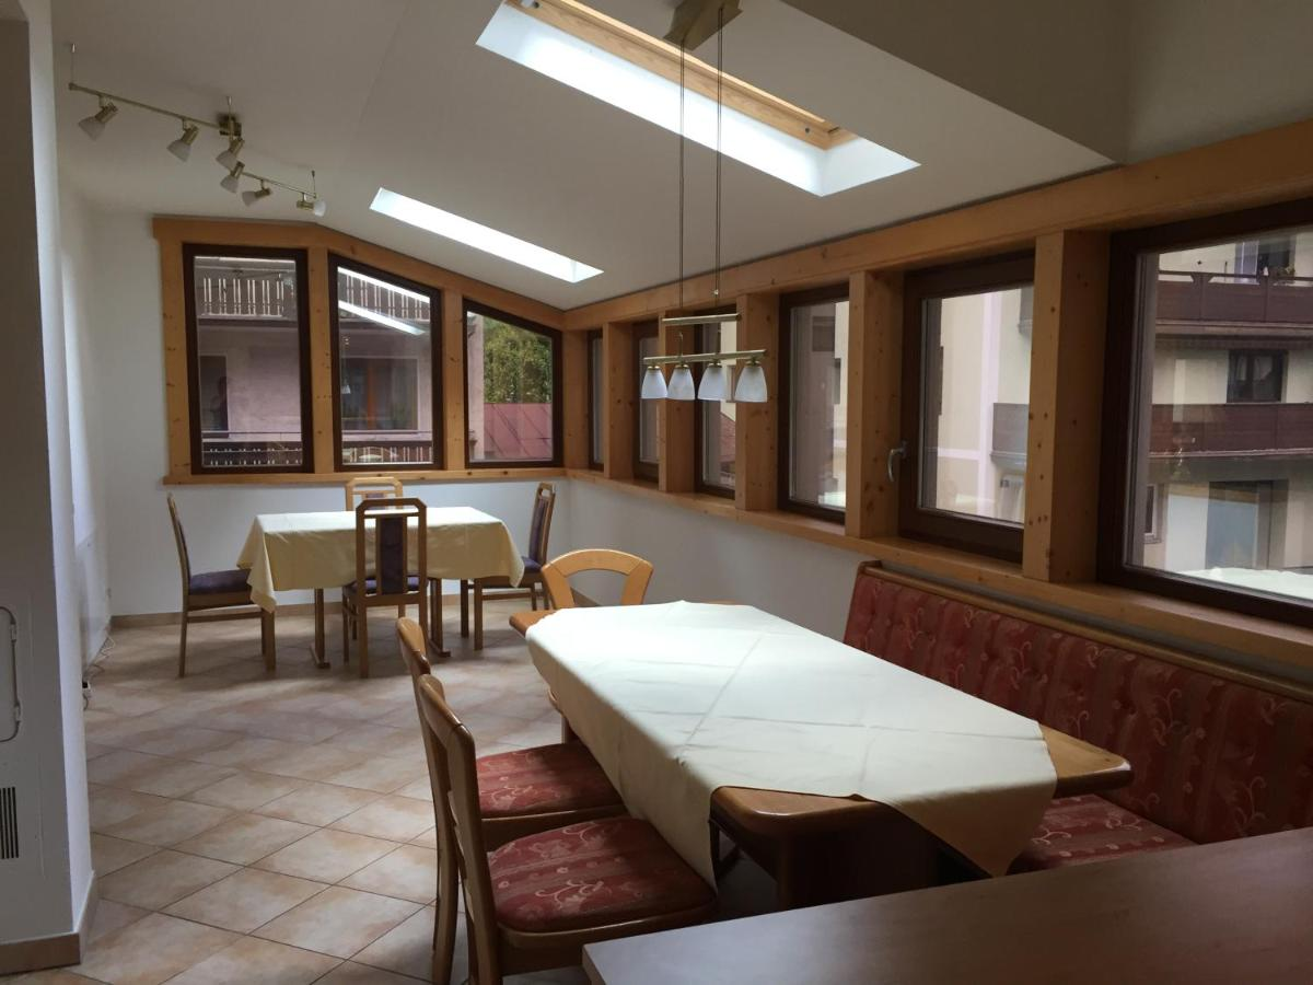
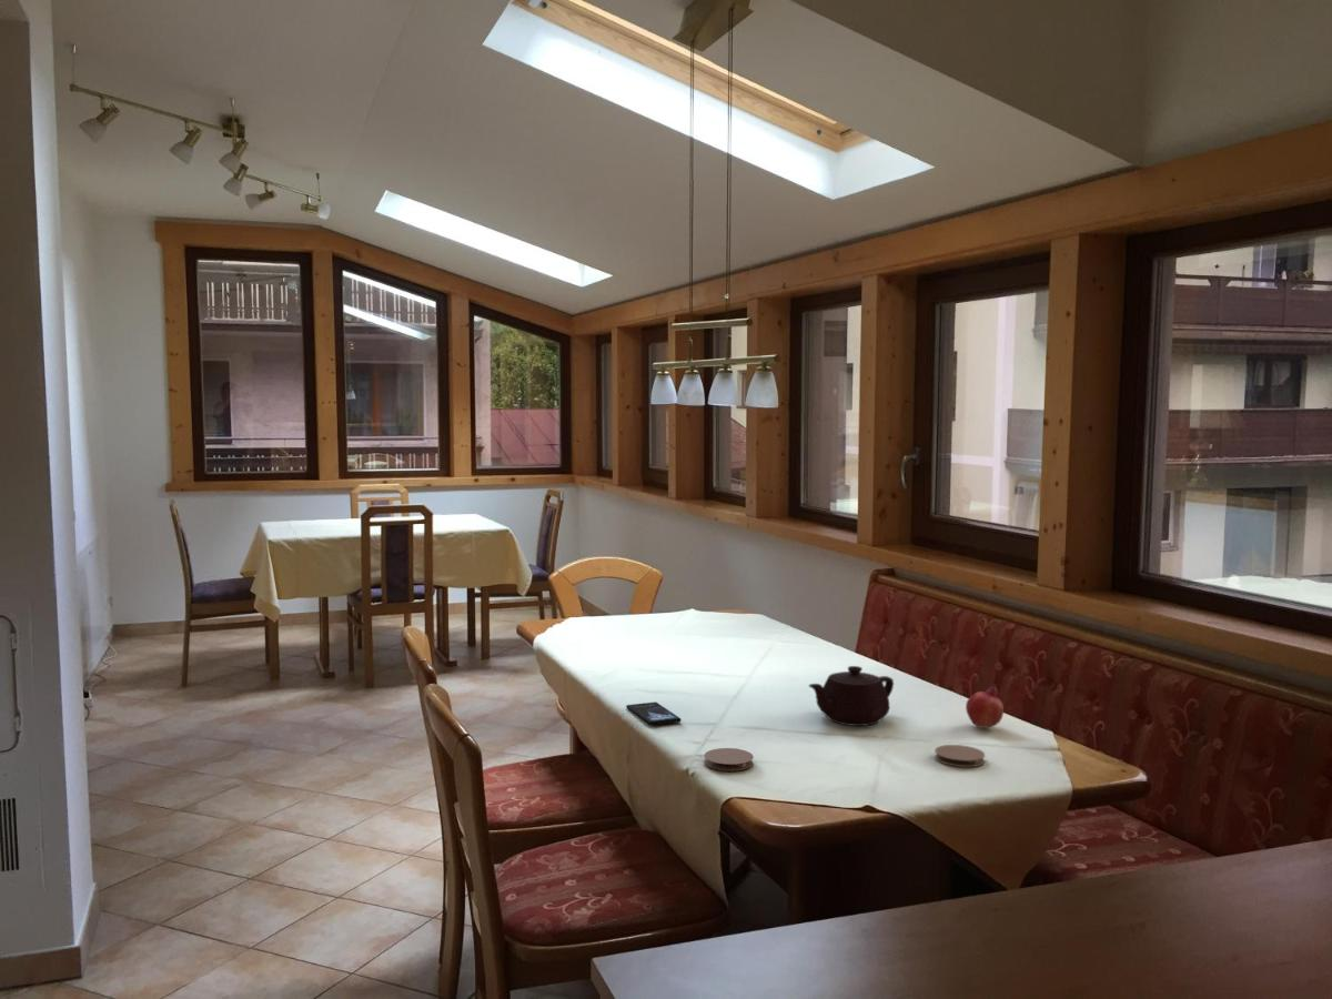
+ smartphone (653, 713)
+ fruit (985, 706)
+ coaster (959, 755)
+ teapot (850, 694)
+ coaster (728, 758)
